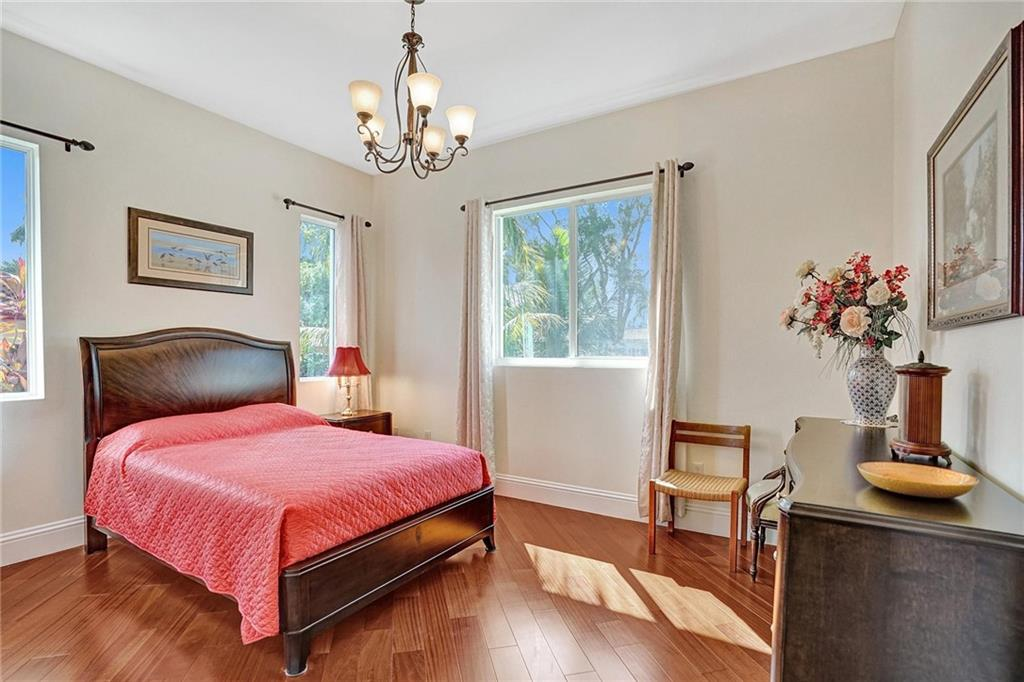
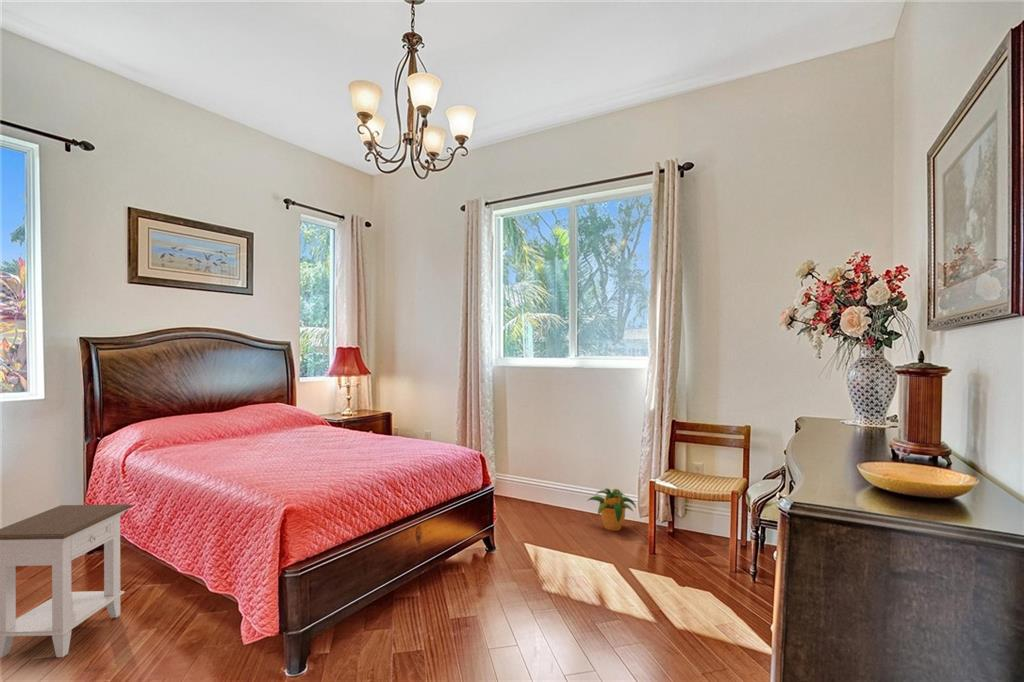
+ potted plant (609, 506)
+ nightstand (62, 576)
